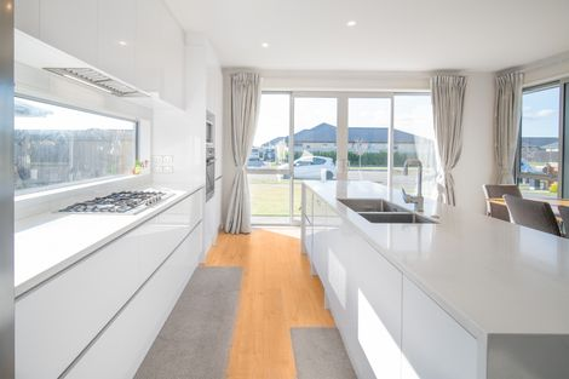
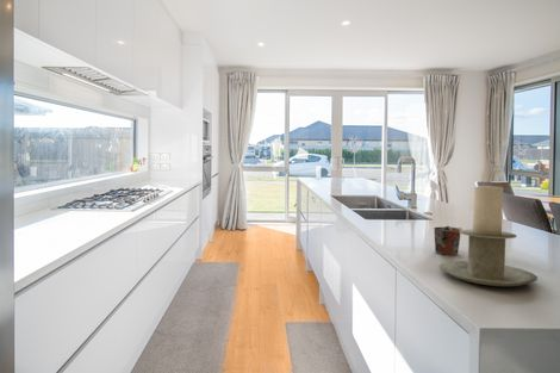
+ candle holder (486, 231)
+ mug (447, 238)
